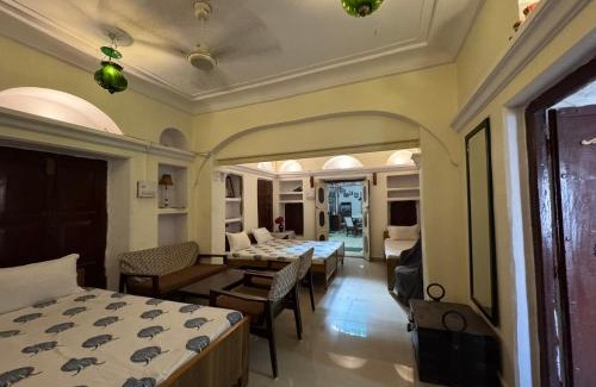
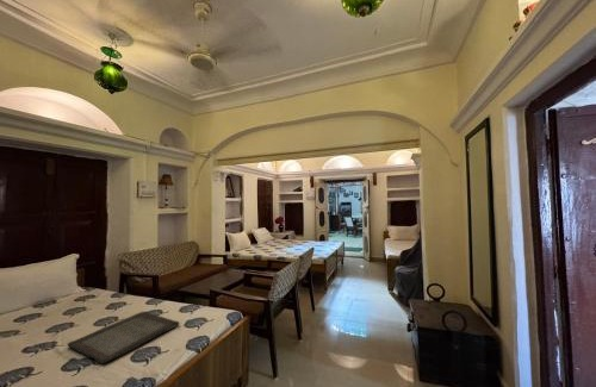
+ serving tray (126, 332)
